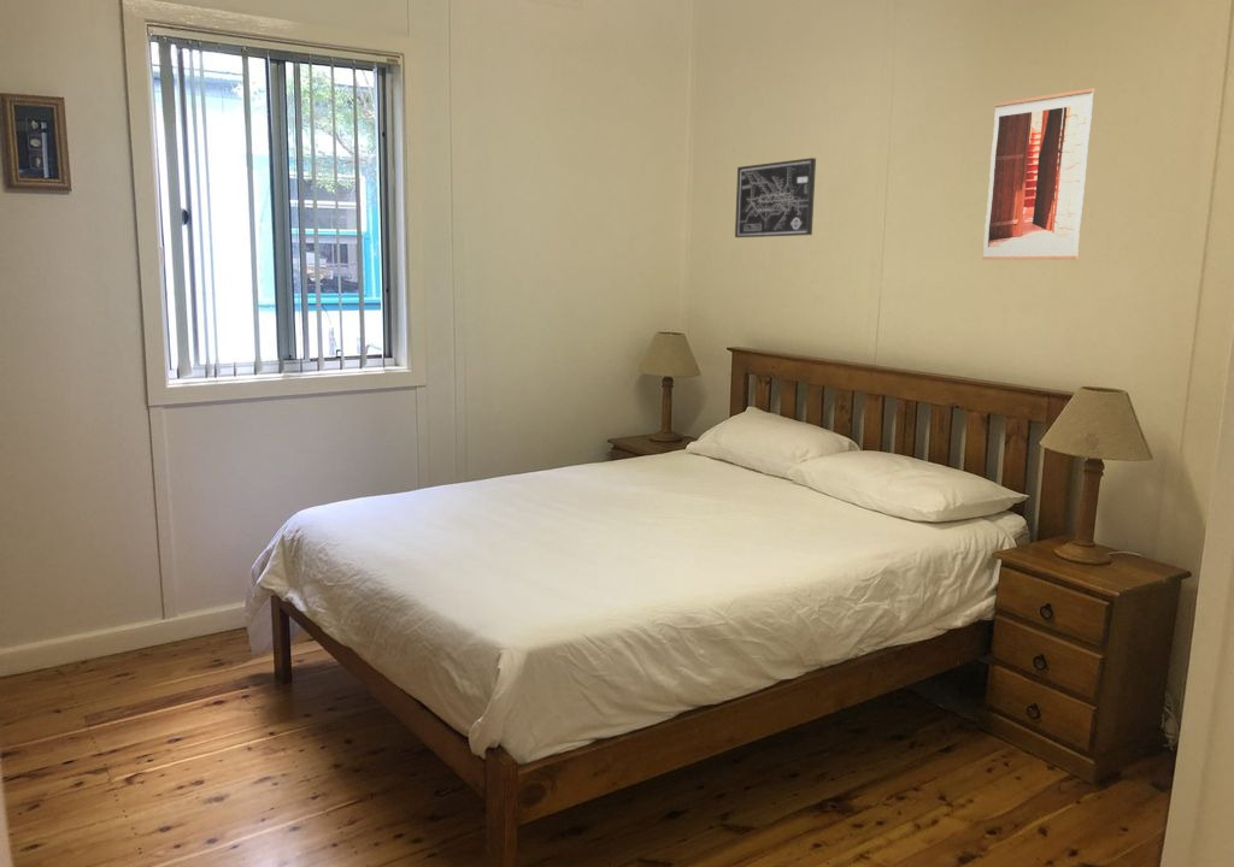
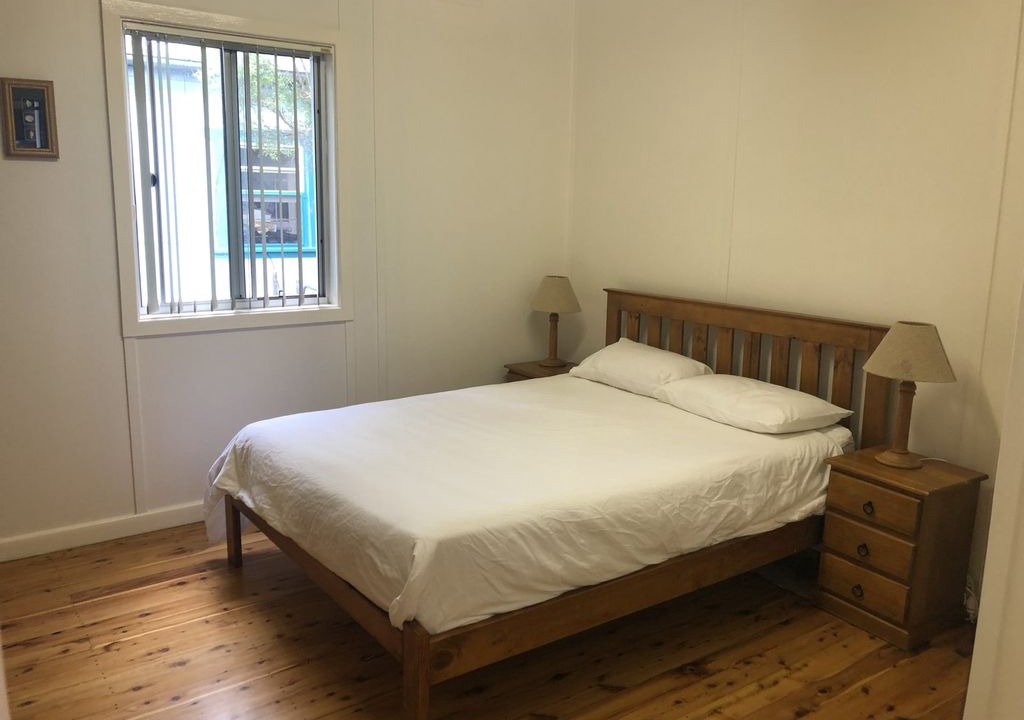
- wall art (772, 199)
- wall art (1035, 178)
